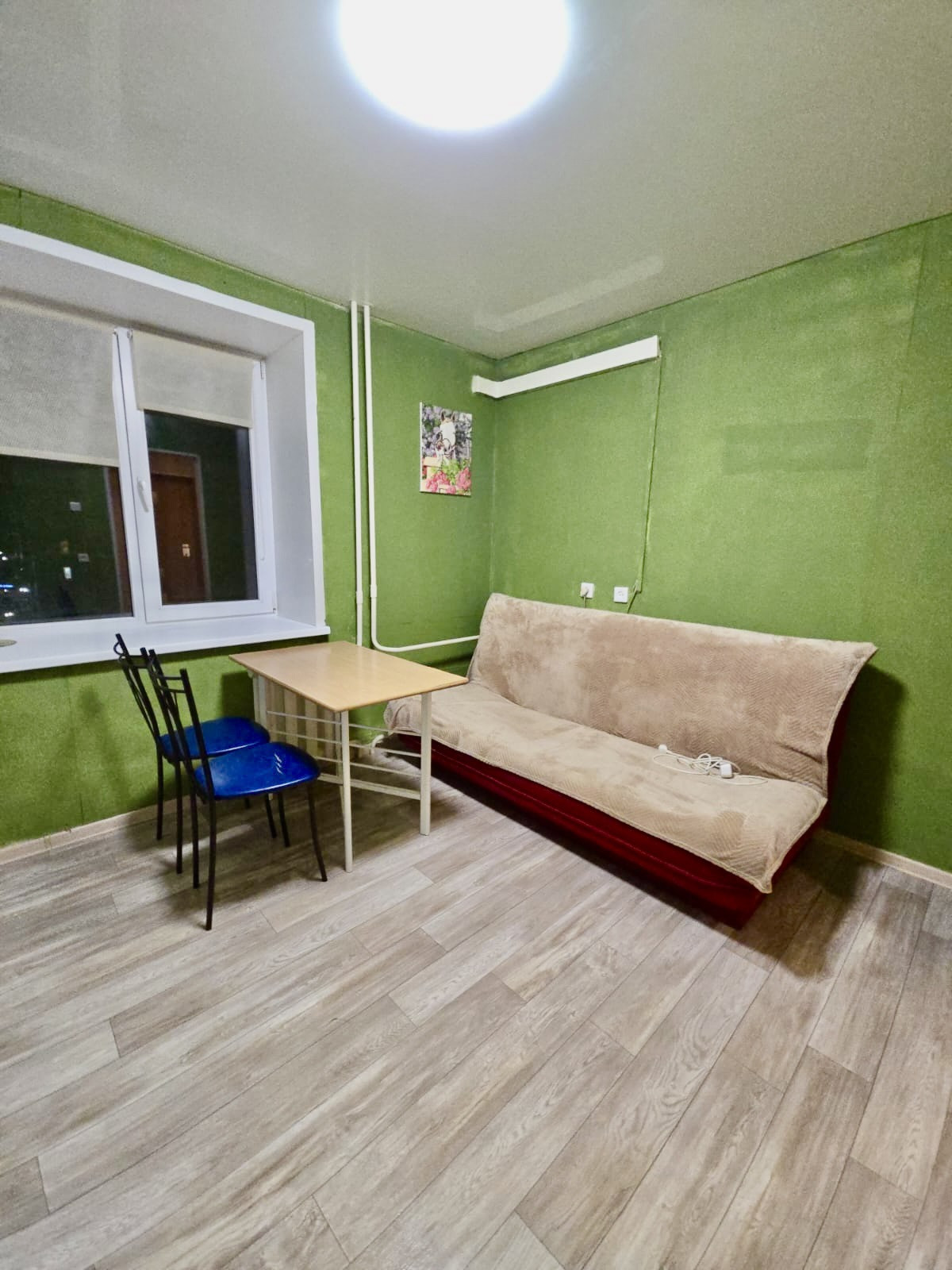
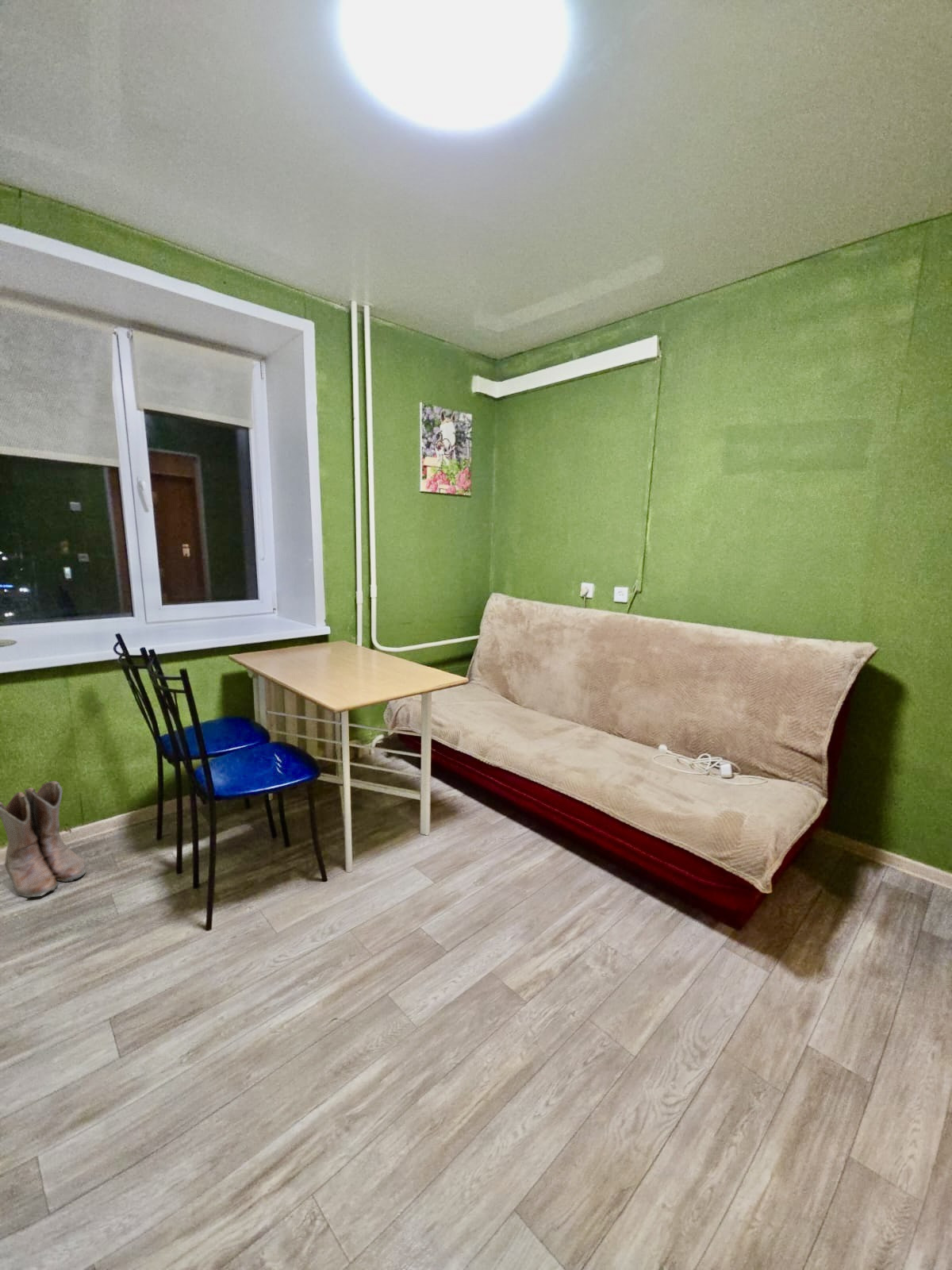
+ boots (41, 833)
